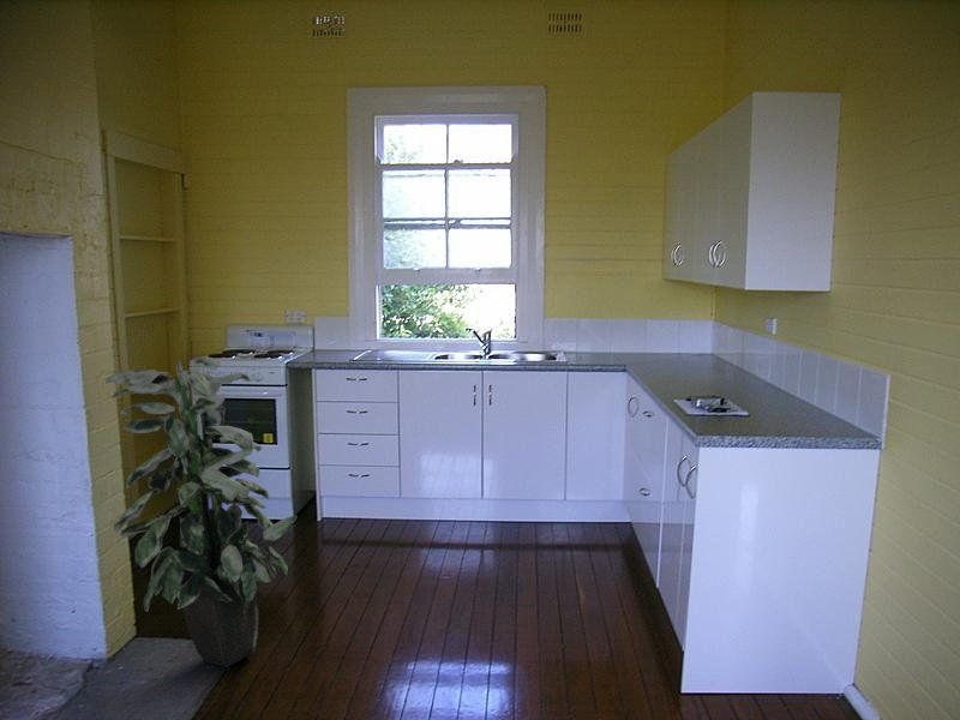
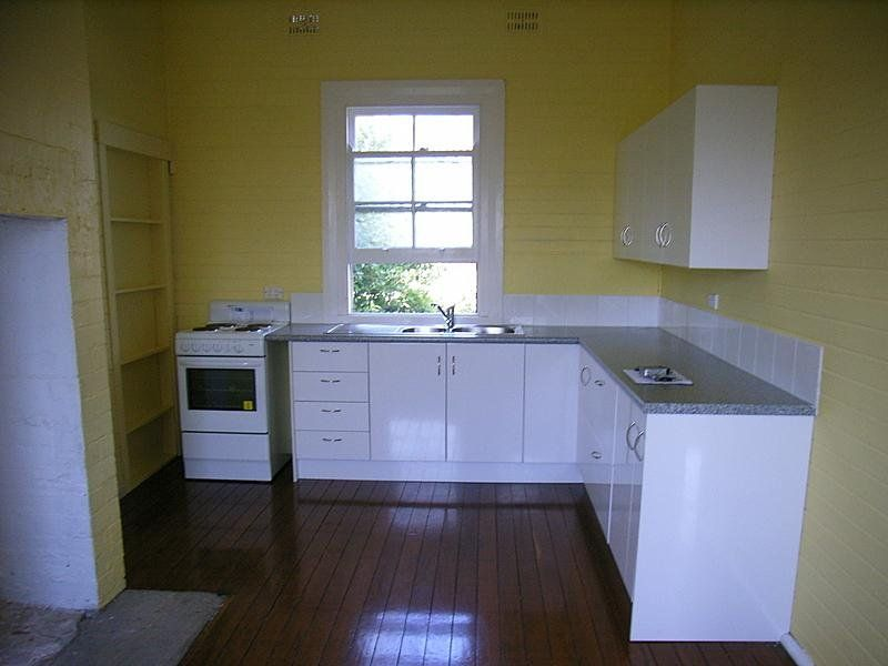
- indoor plant (203, 511)
